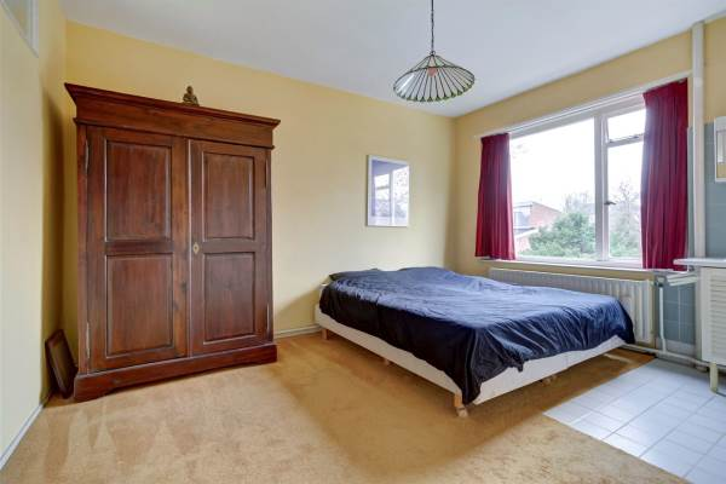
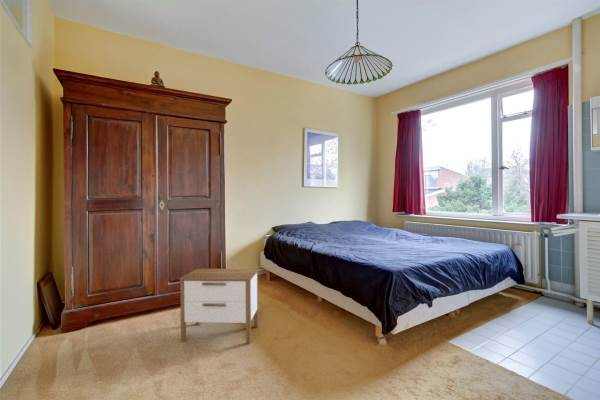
+ nightstand (221, 303)
